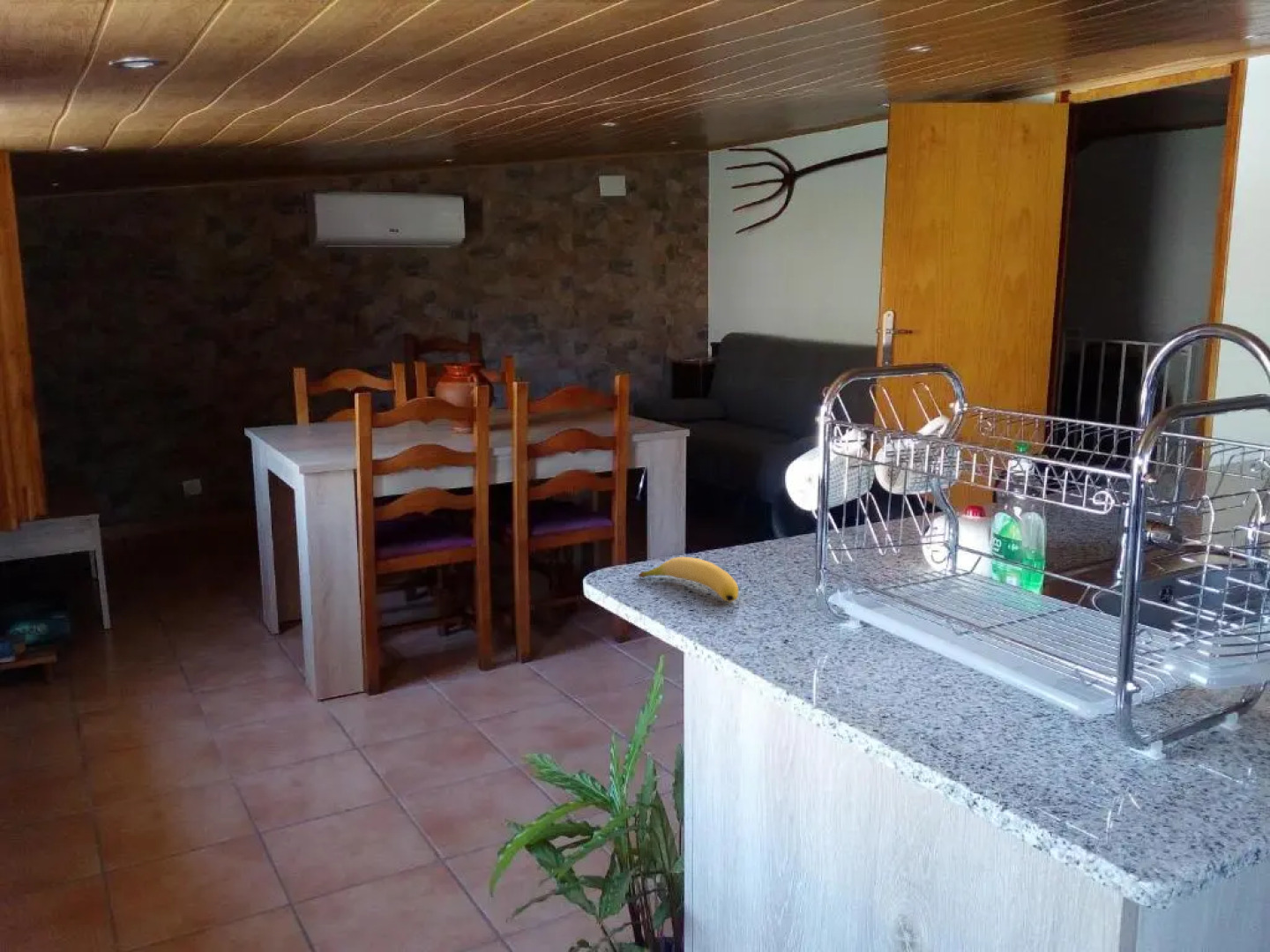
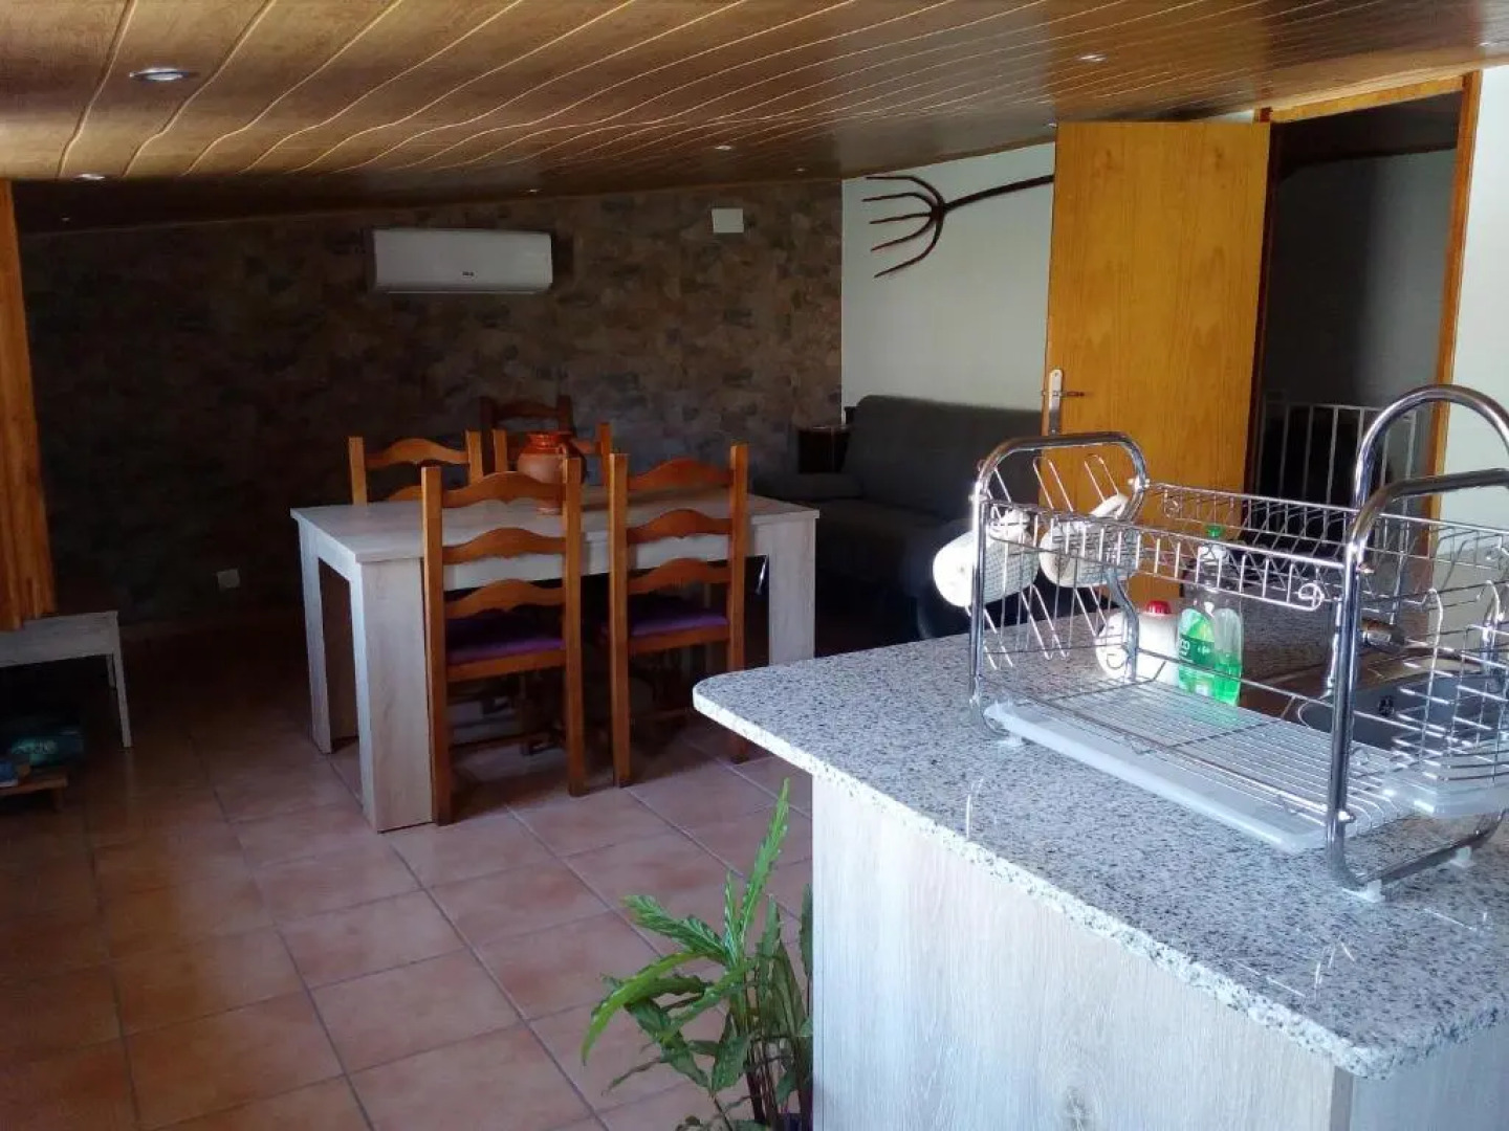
- banana (694, 576)
